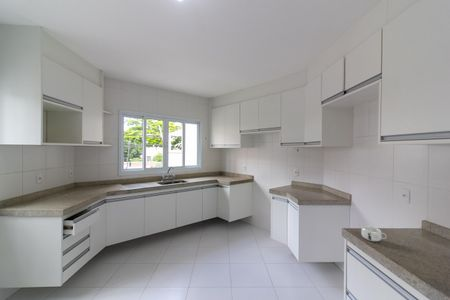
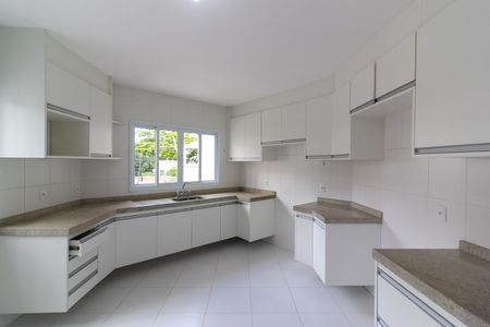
- mug (373, 234)
